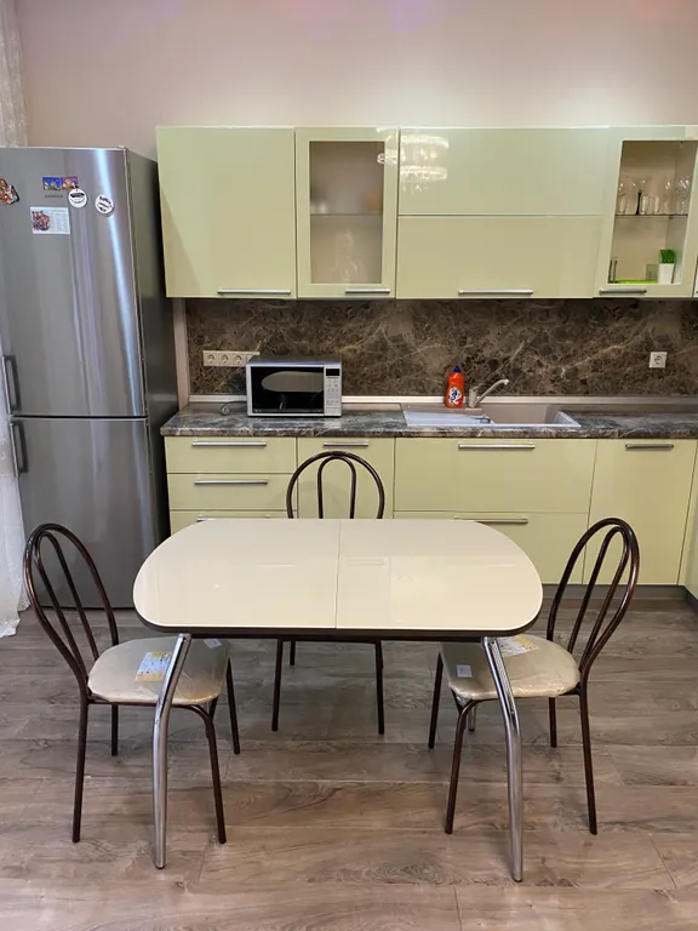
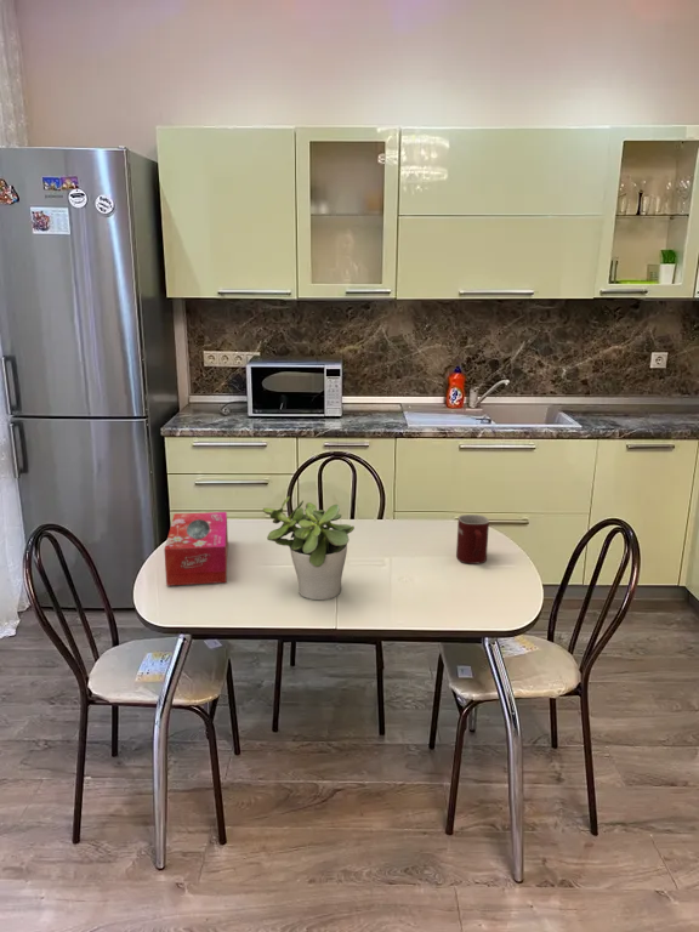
+ potted plant (307, 547)
+ mug (473, 541)
+ tissue box (198, 546)
